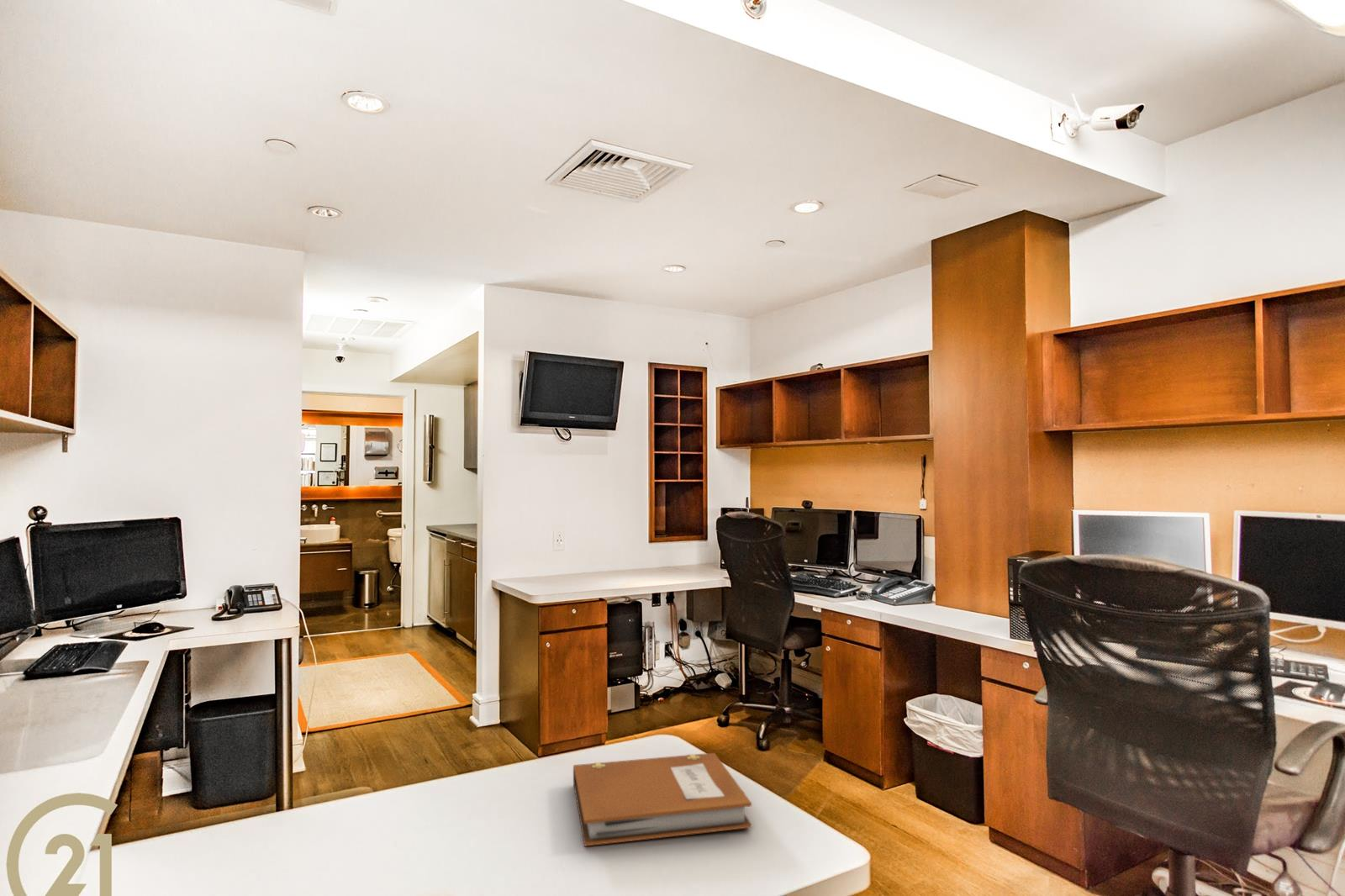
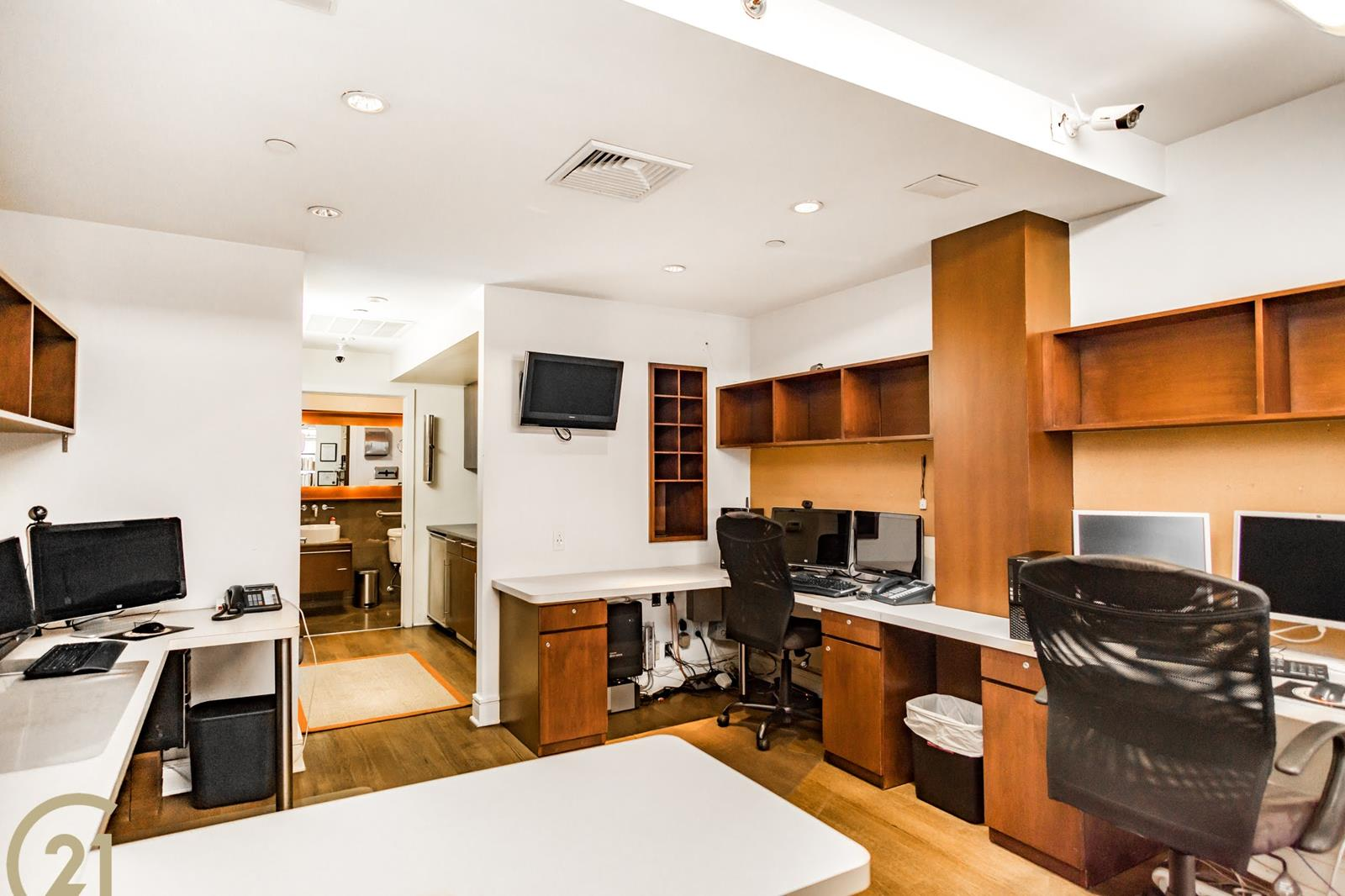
- notebook (660, 792)
